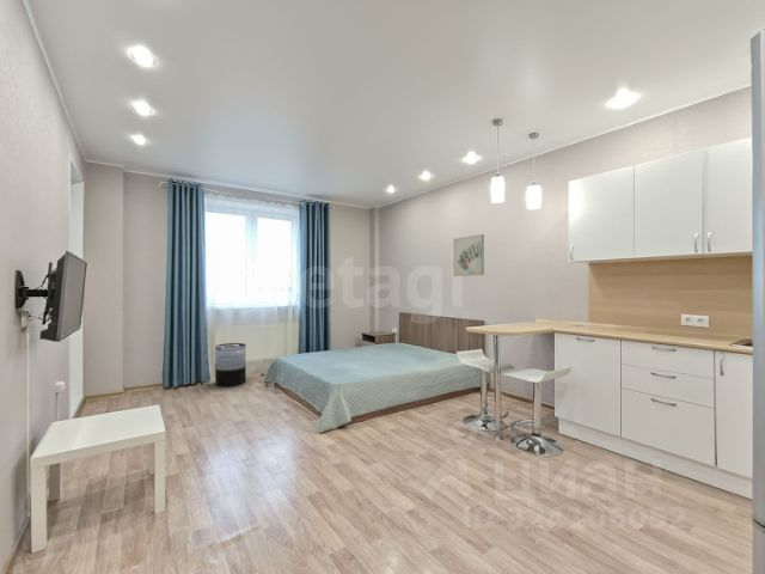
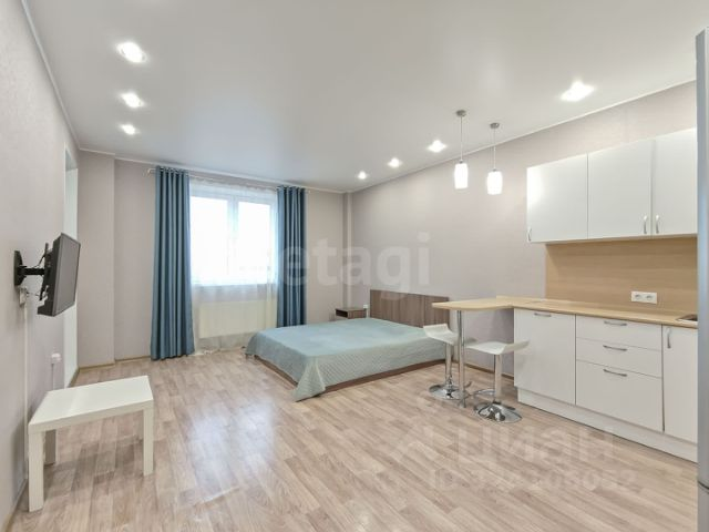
- wall art (467, 256)
- trash can (231, 364)
